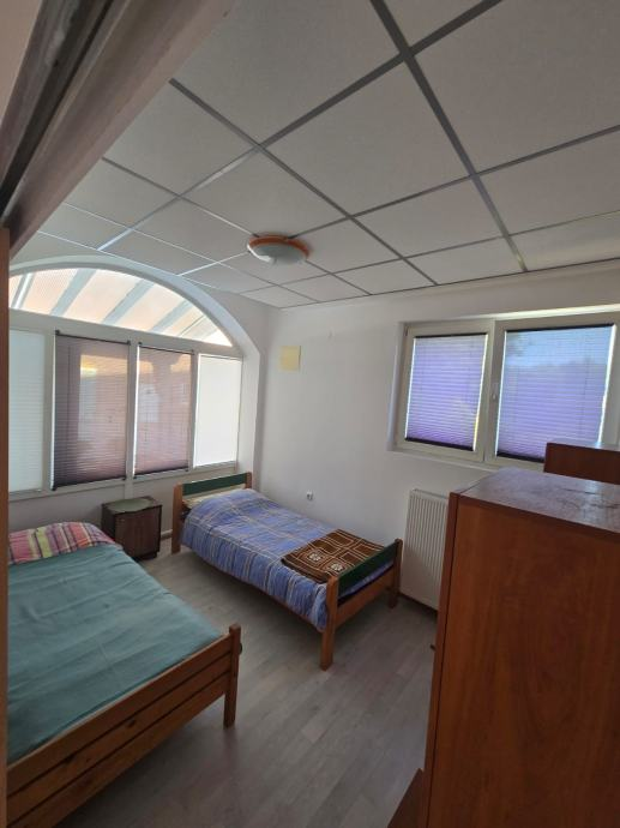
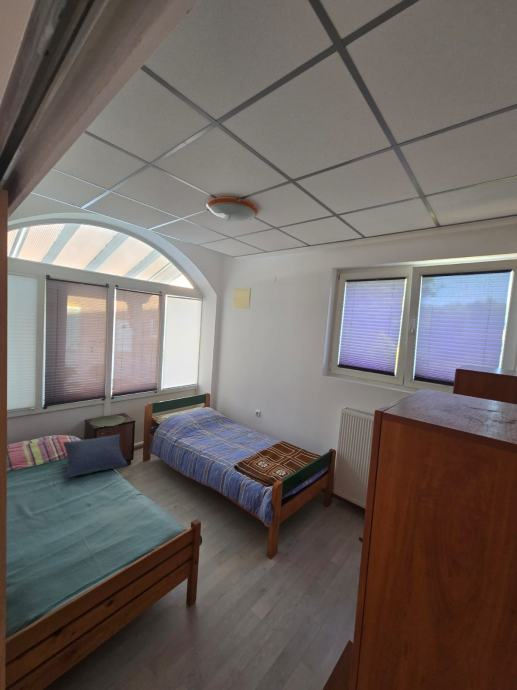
+ pillow (94, 453)
